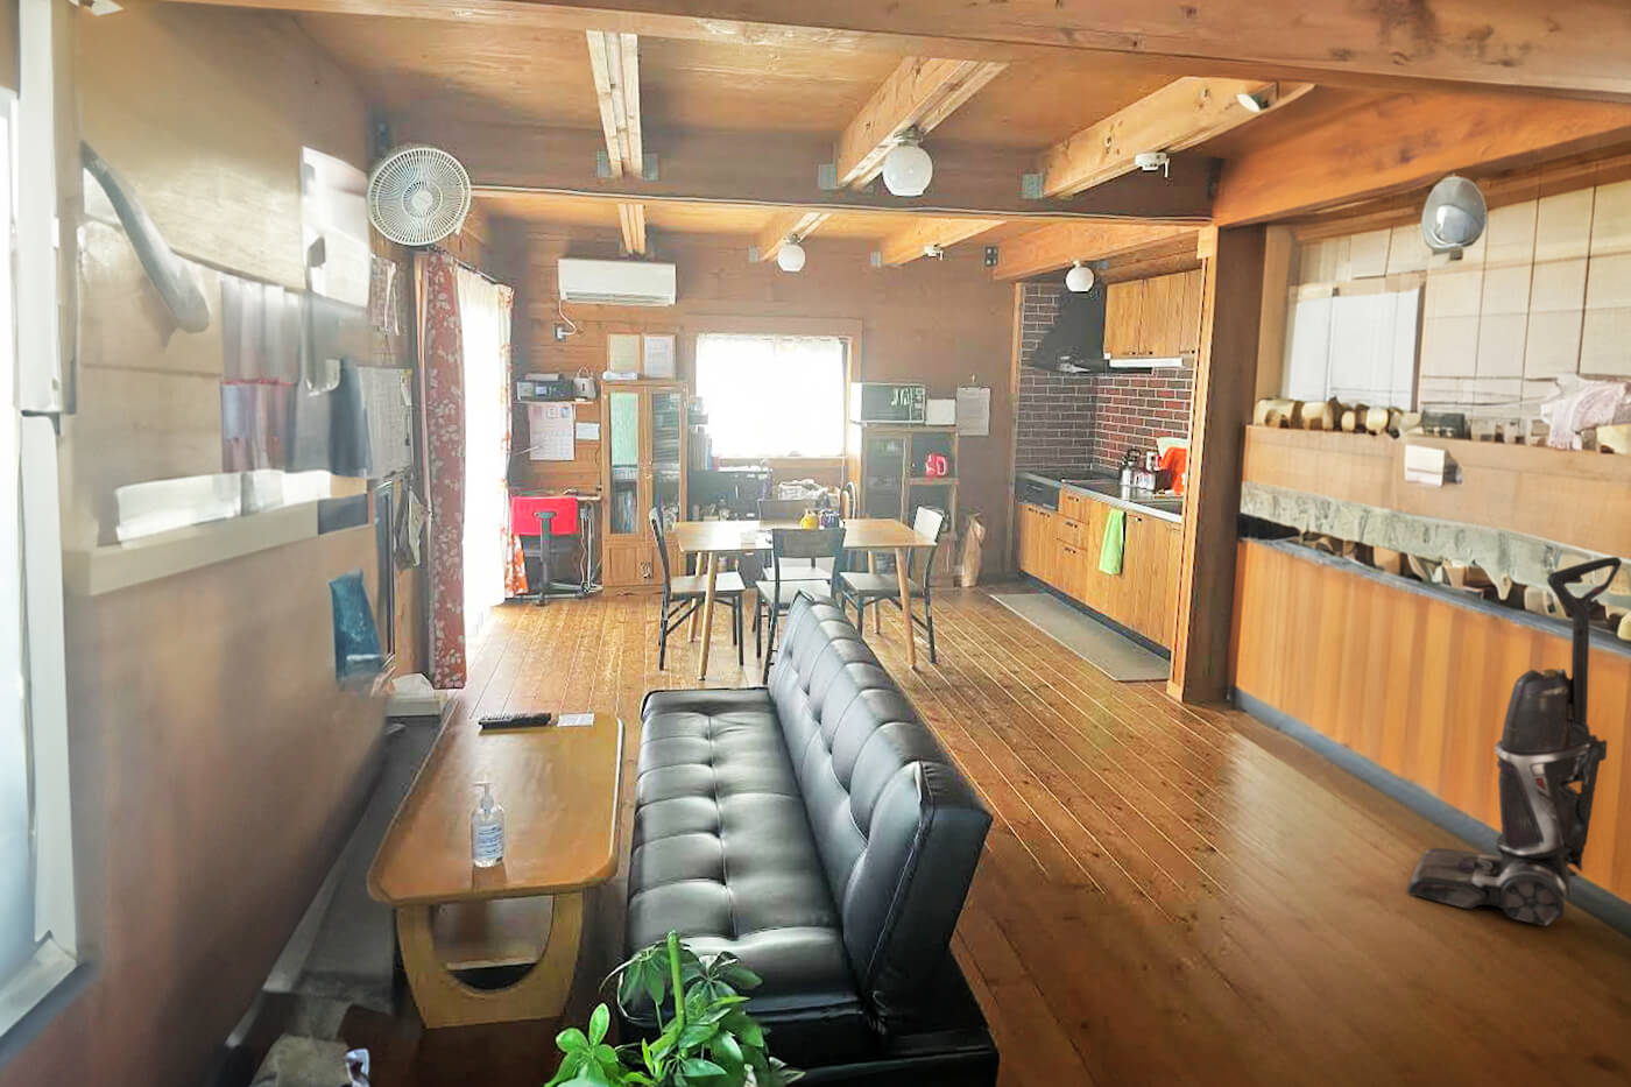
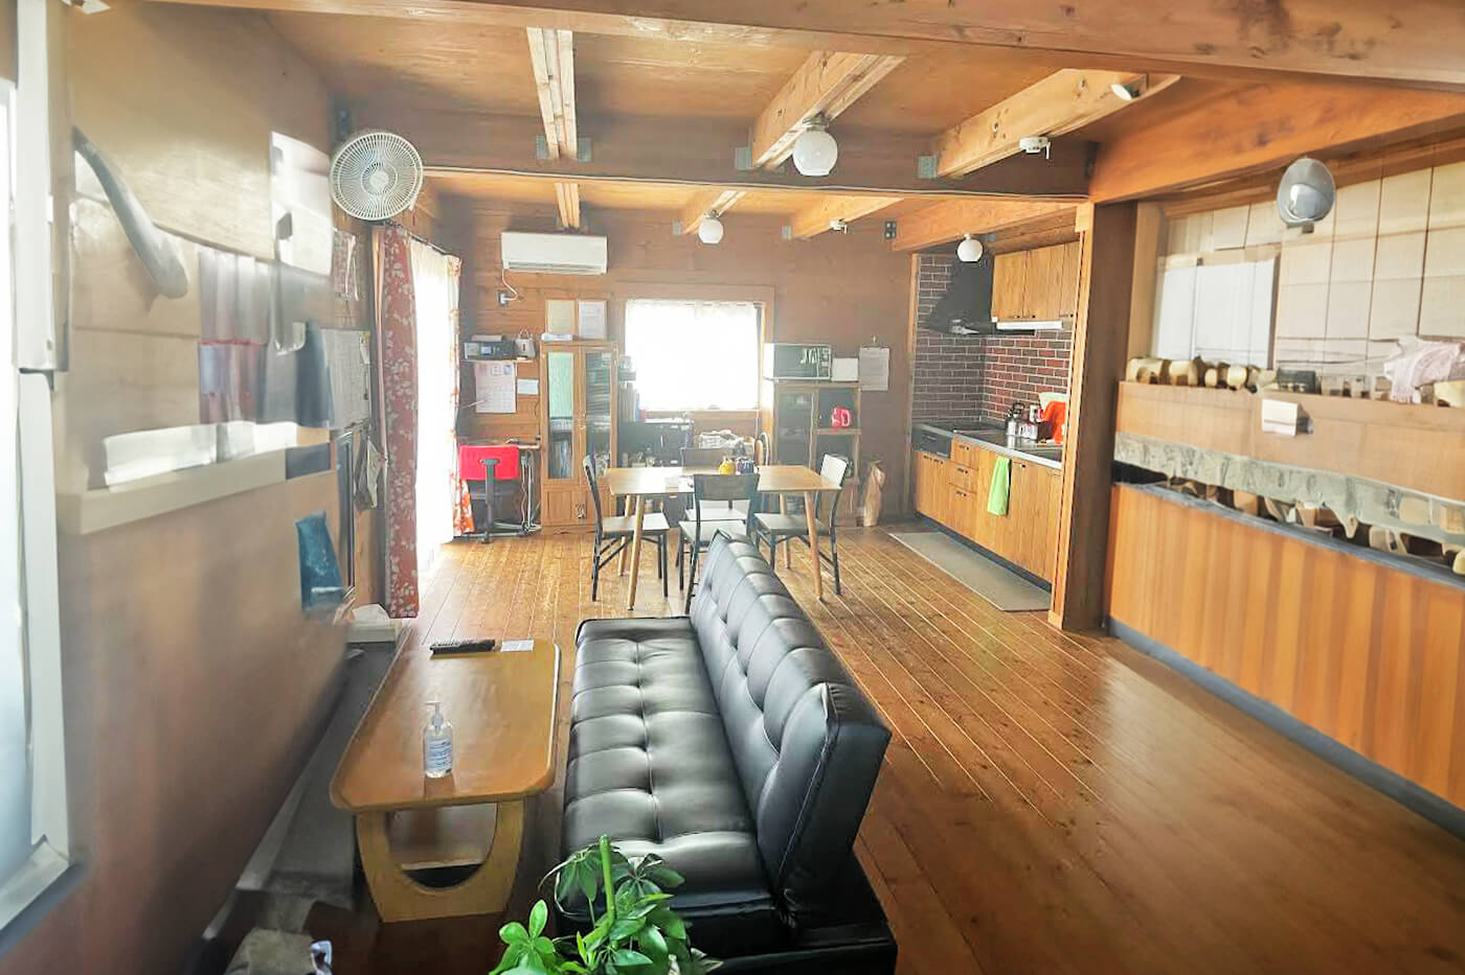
- vacuum cleaner (1504, 724)
